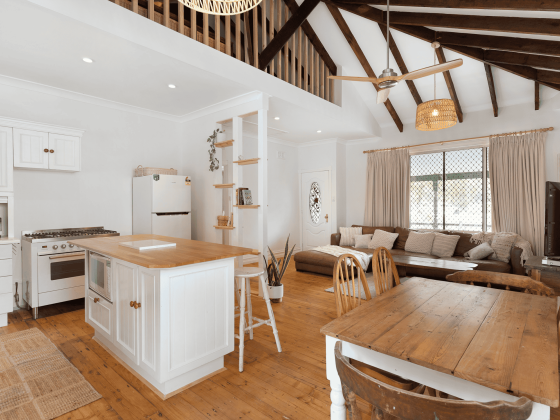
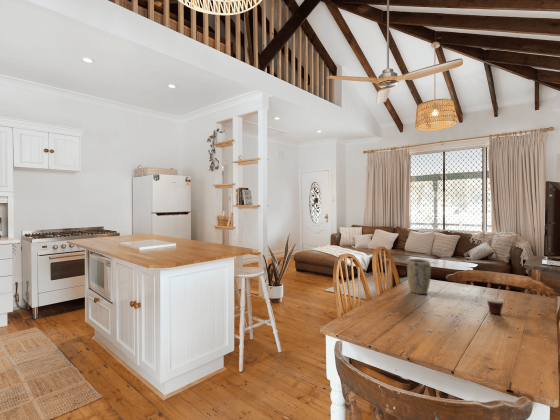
+ cup (496, 300)
+ plant pot (418, 276)
